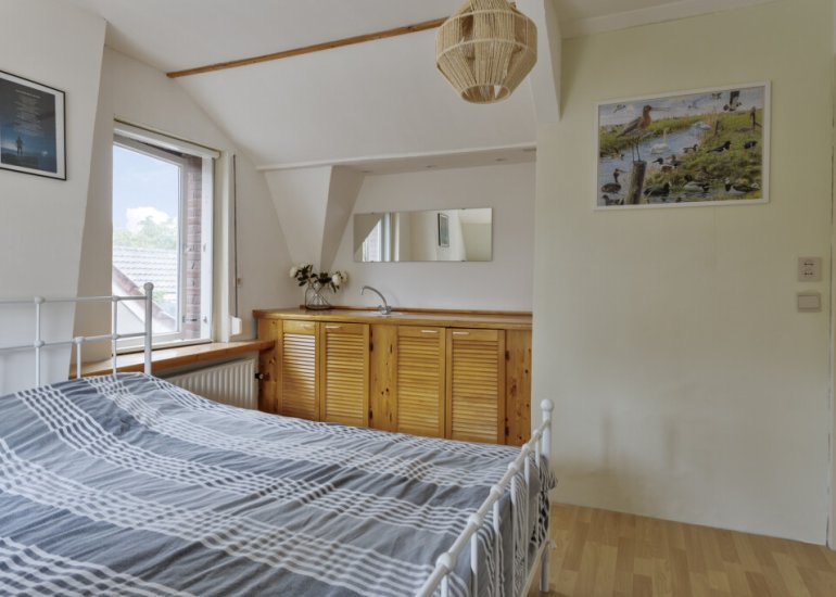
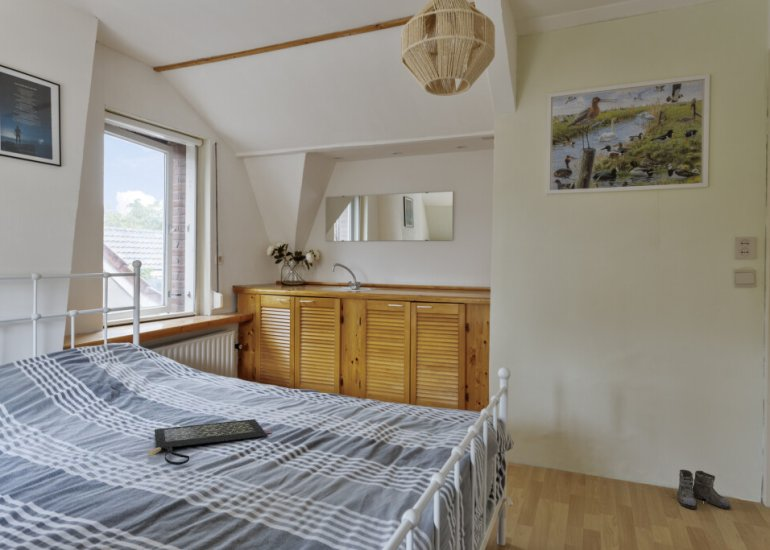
+ boots (698, 488)
+ clutch bag (205, 433)
